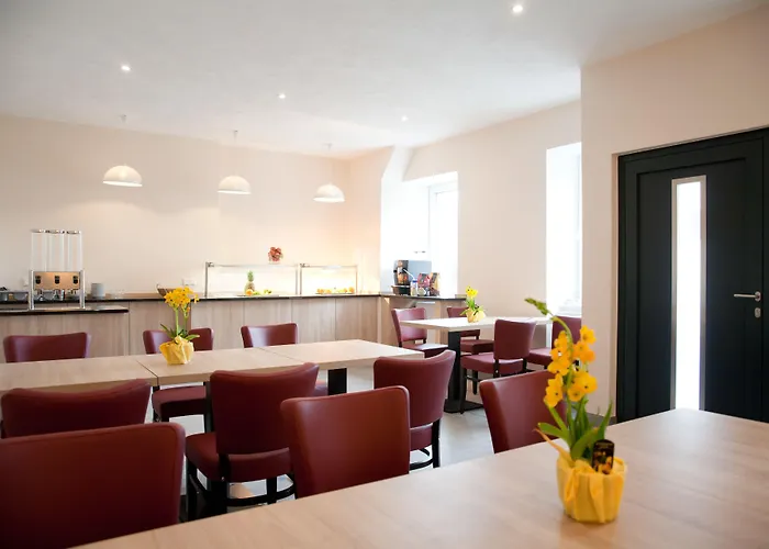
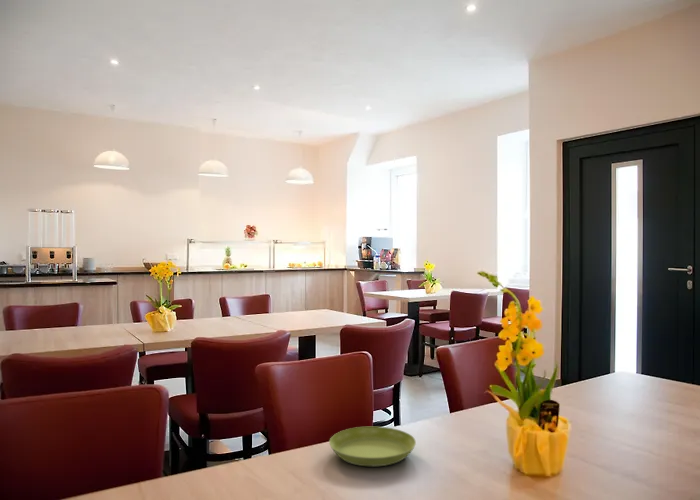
+ saucer (372, 447)
